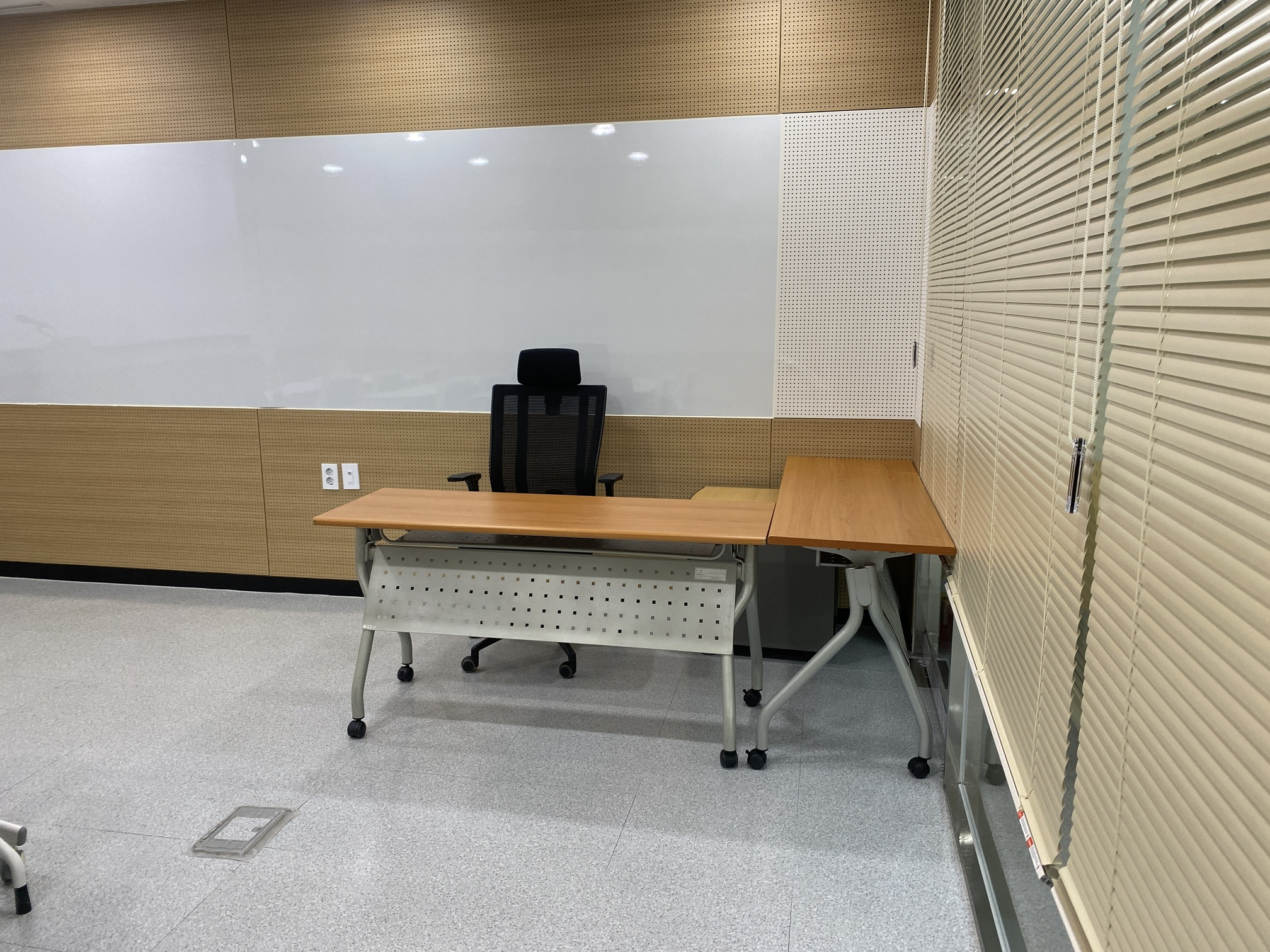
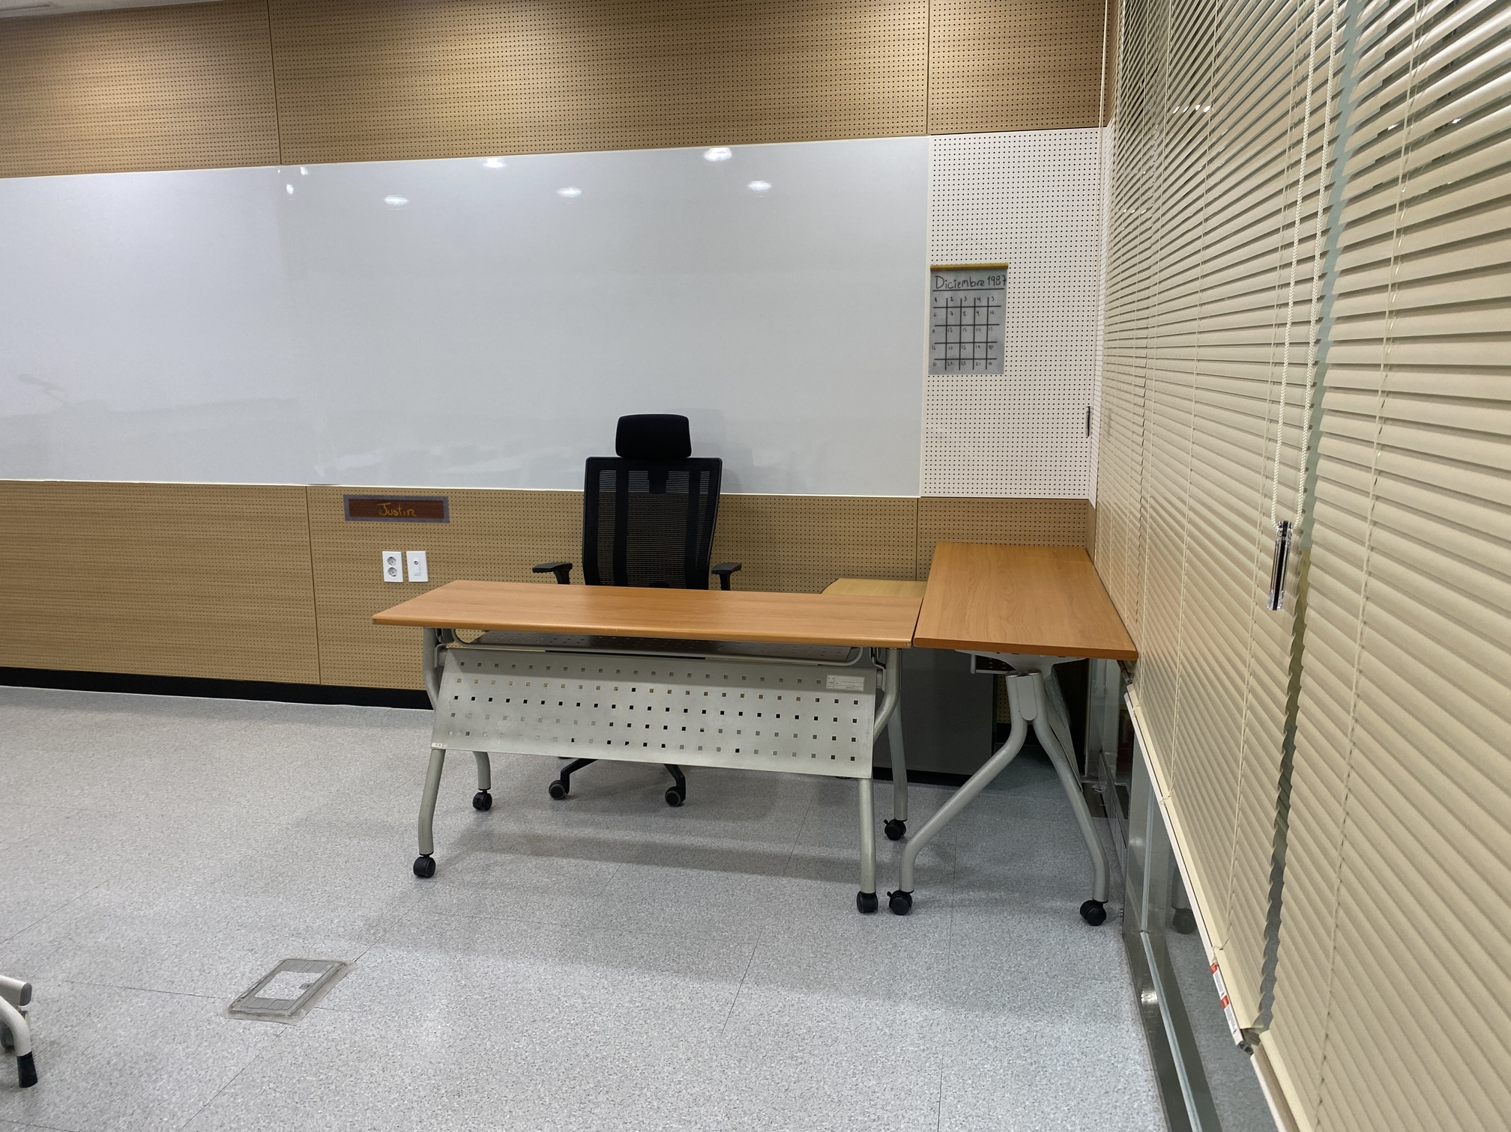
+ nameplate (396, 509)
+ calendar (967, 307)
